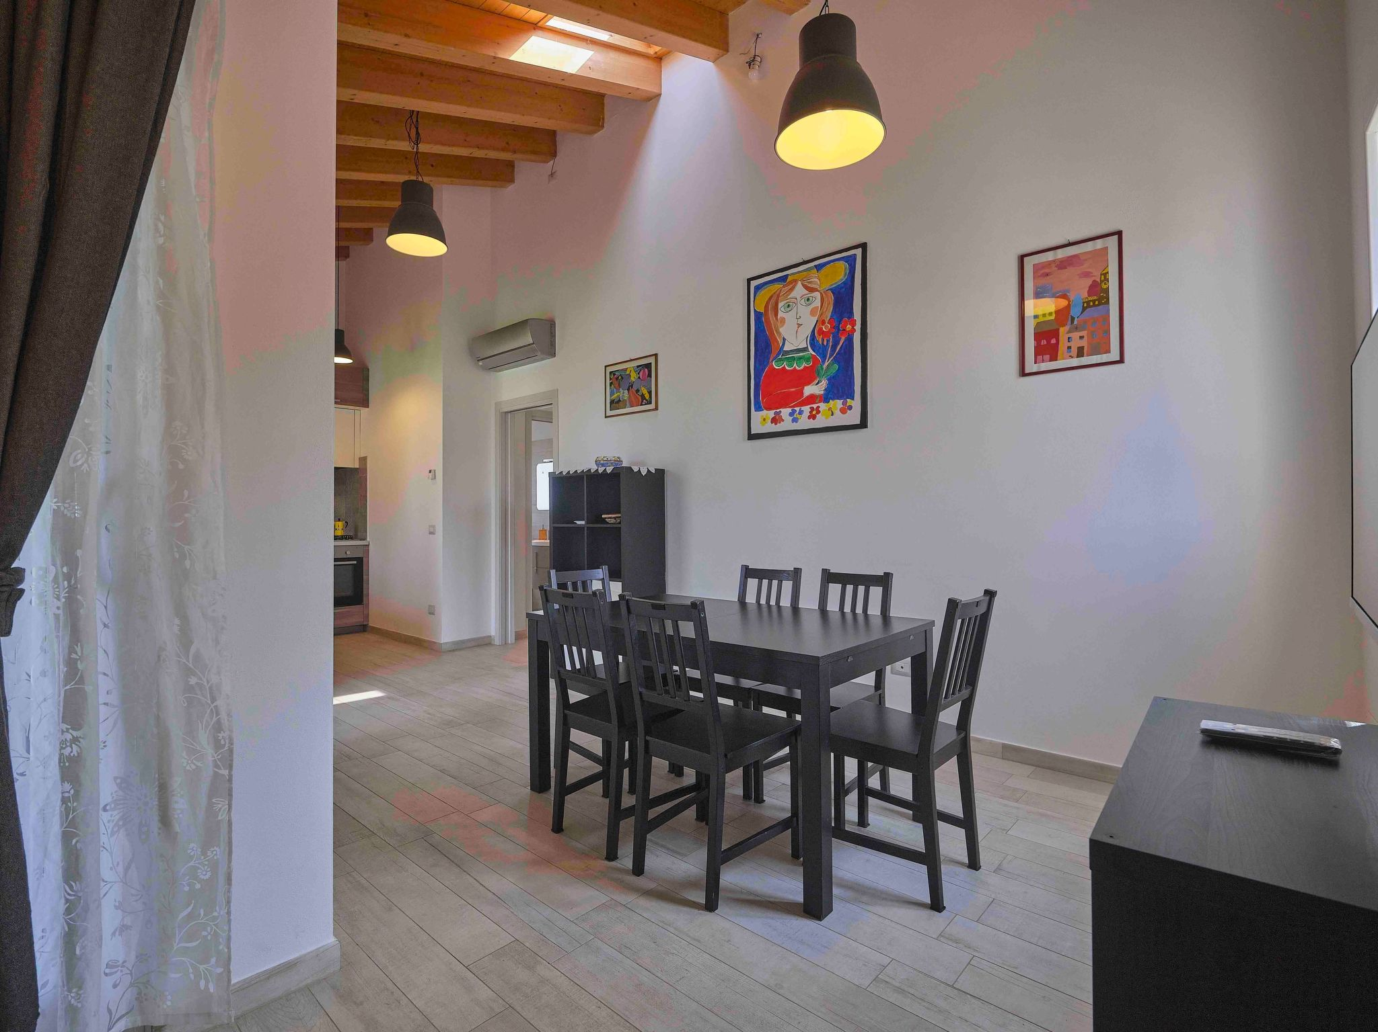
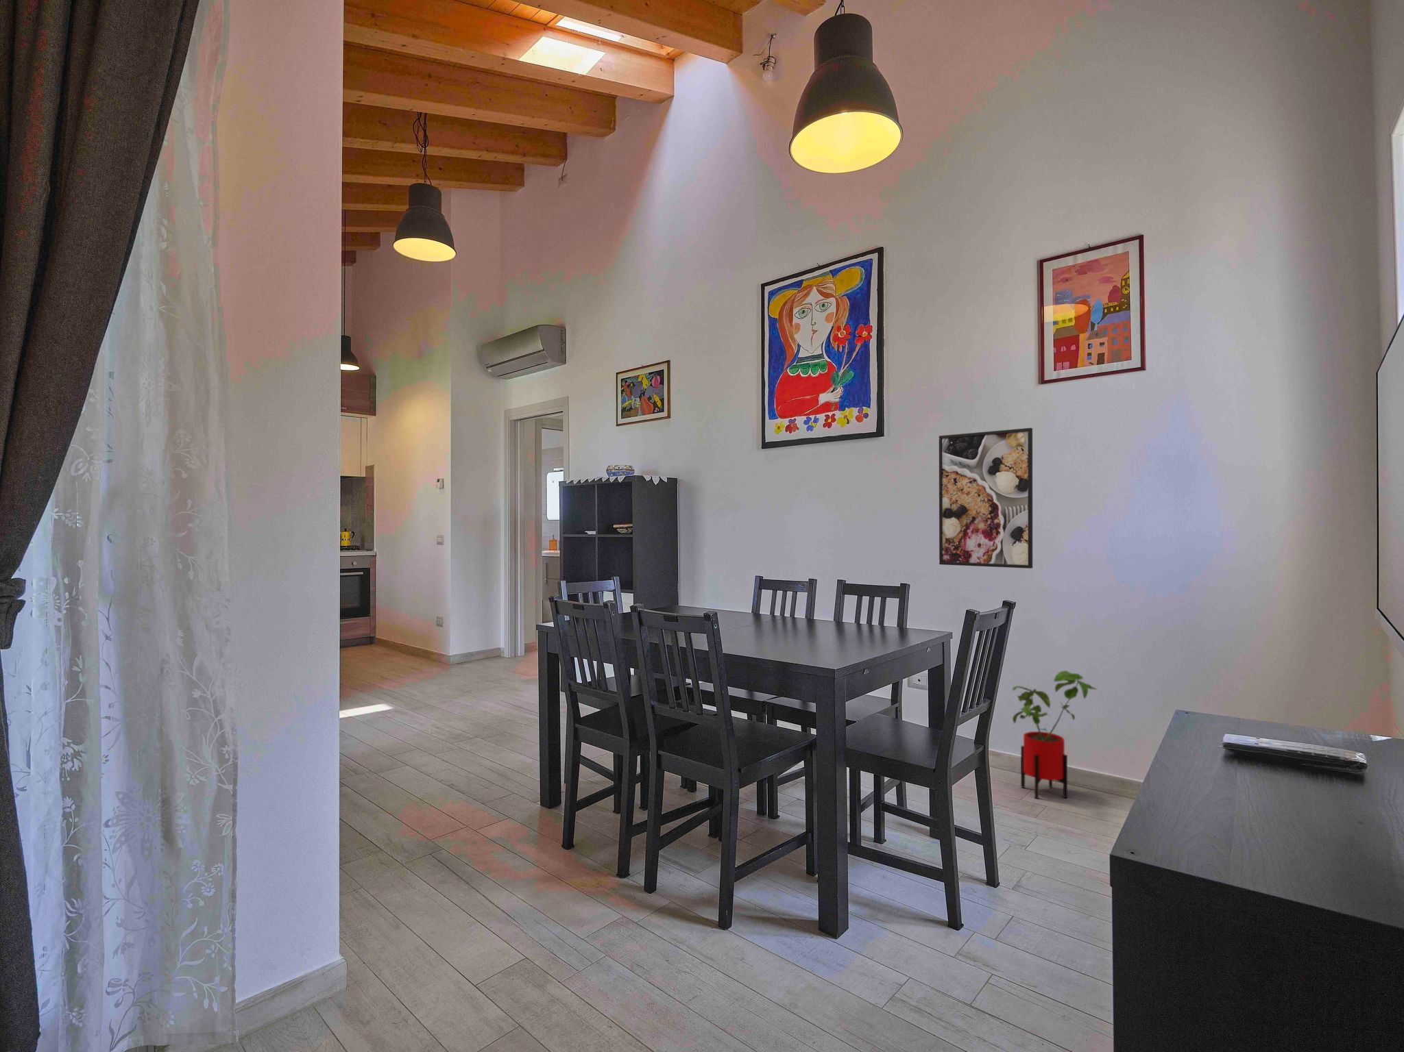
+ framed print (984, 498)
+ house plant (1048, 733)
